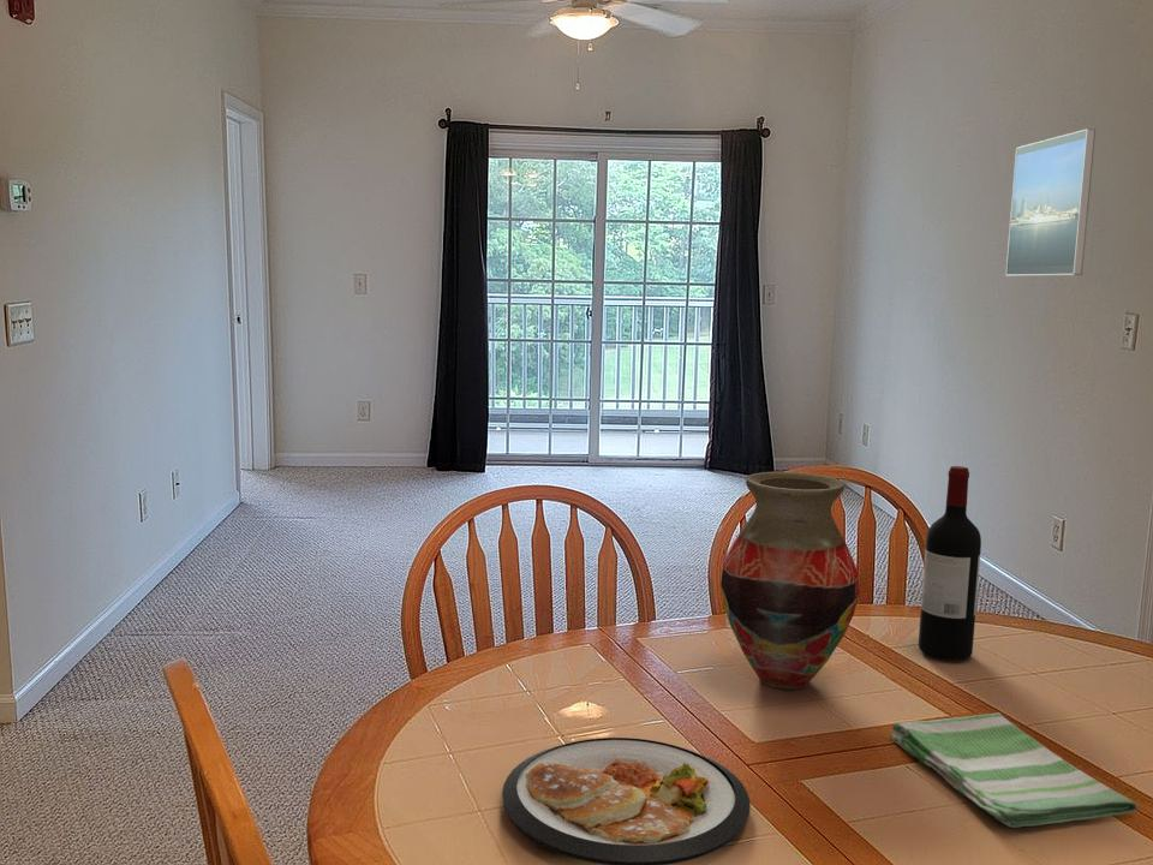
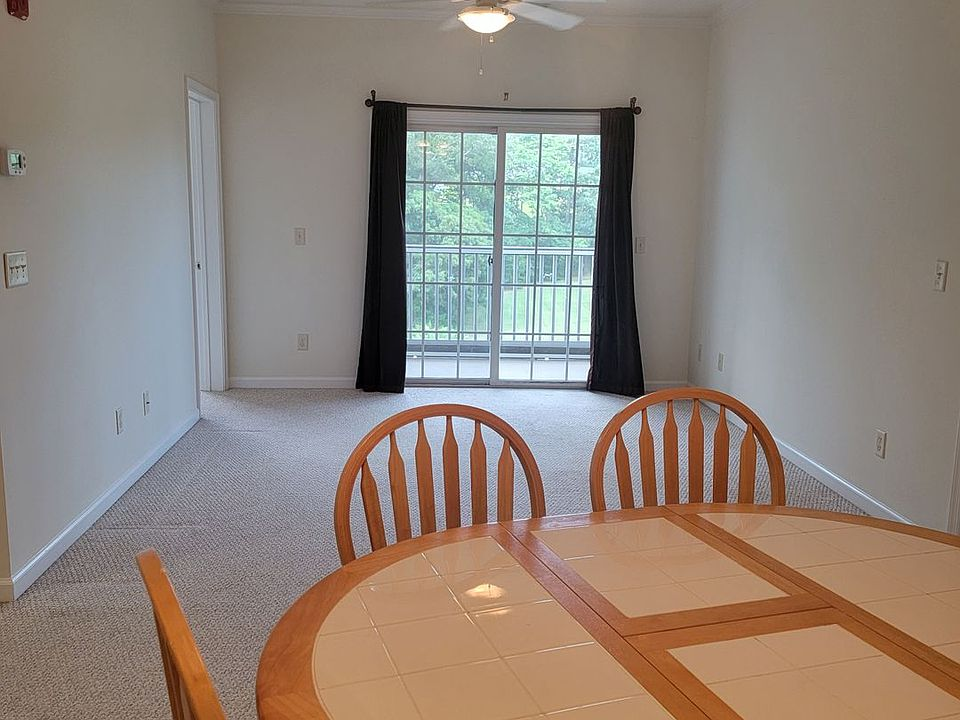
- wine bottle (951, 561)
- vase (789, 581)
- dish (625, 787)
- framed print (1047, 207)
- dish towel (1003, 763)
